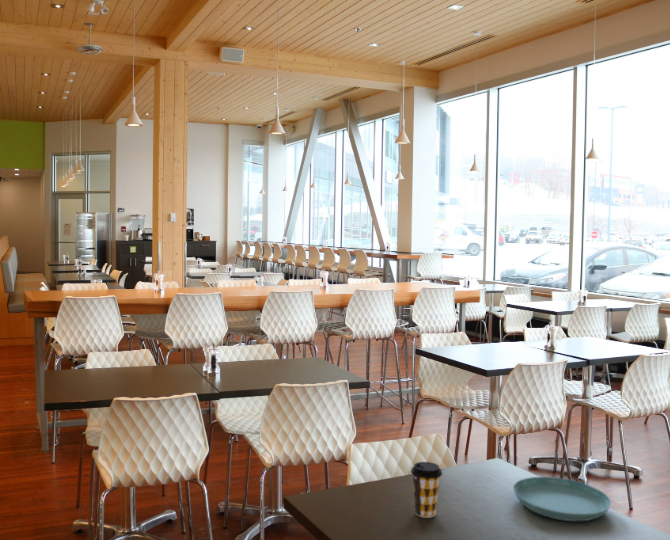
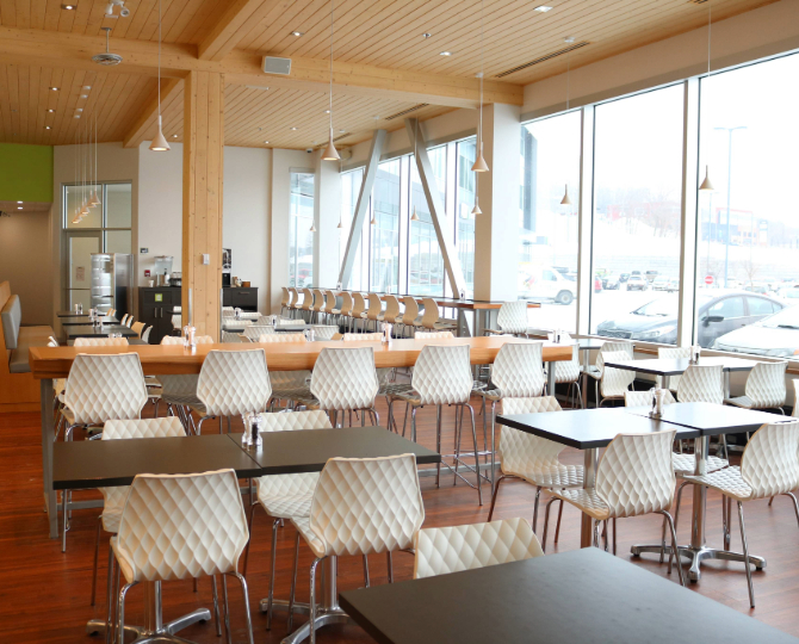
- coffee cup (426, 489)
- saucer (560, 499)
